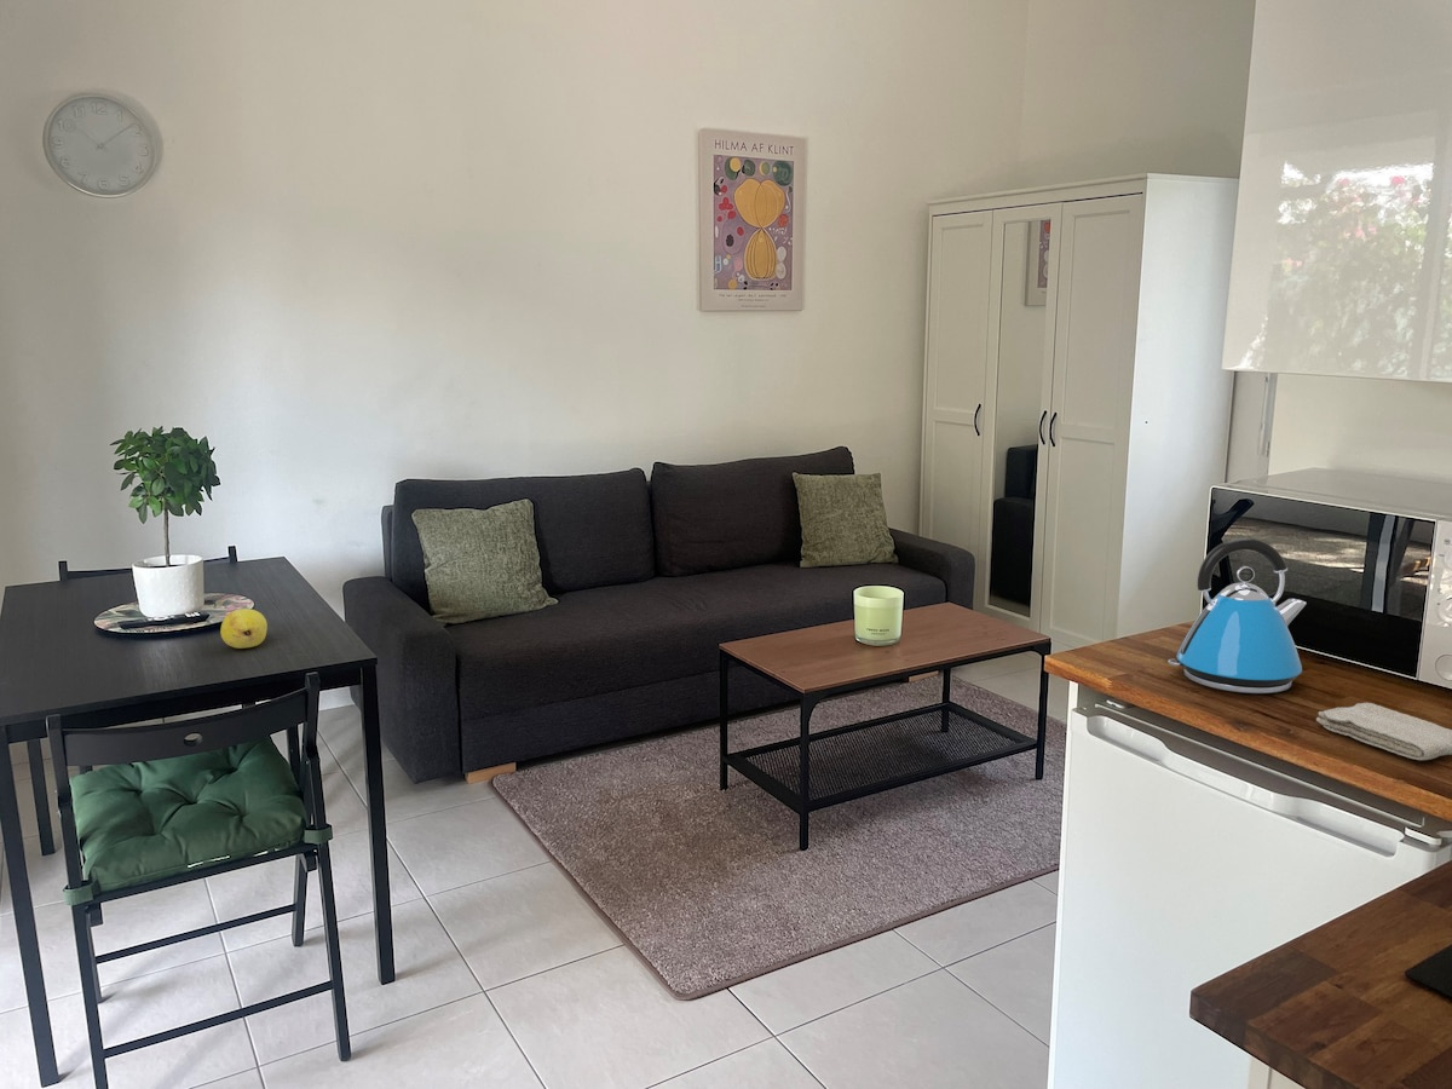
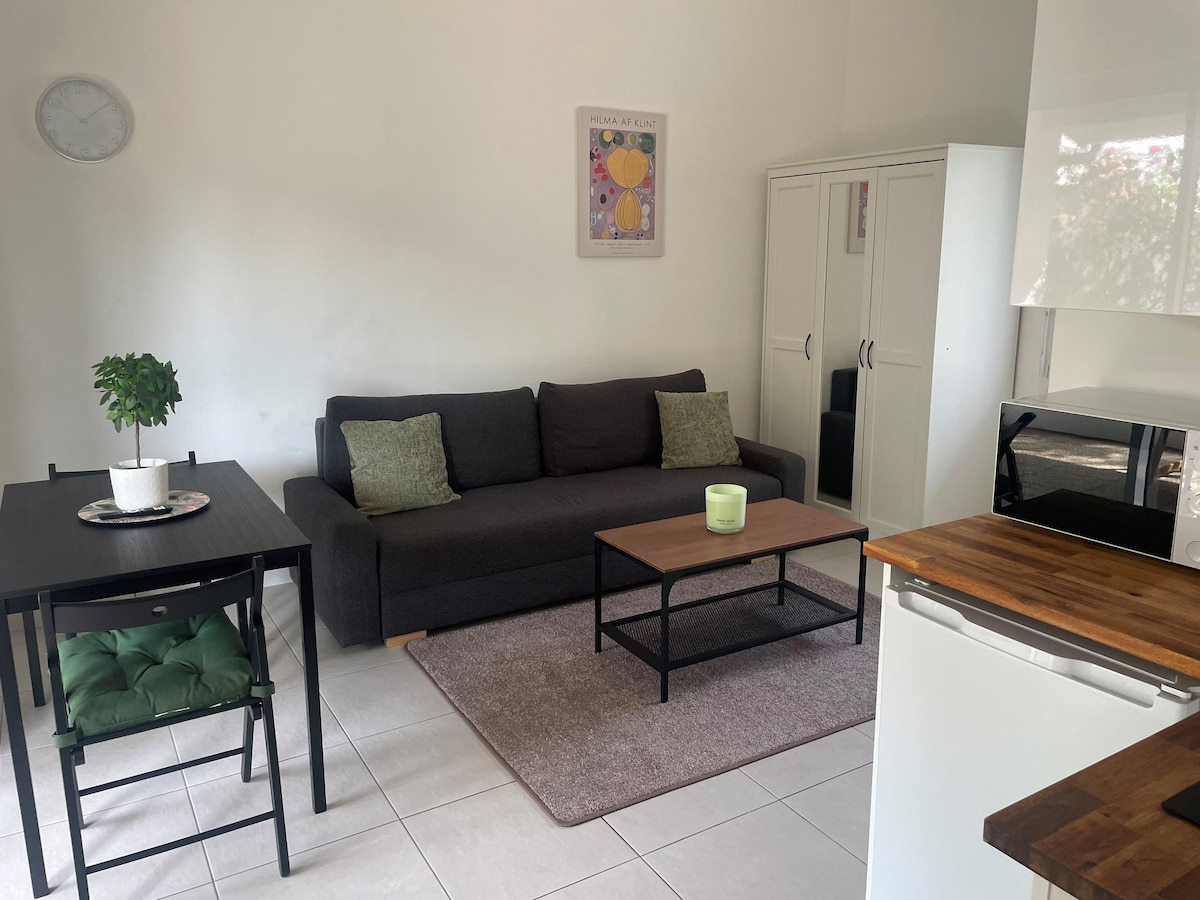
- washcloth (1392, 728)
- kettle (1238, 609)
- fruit (243, 628)
